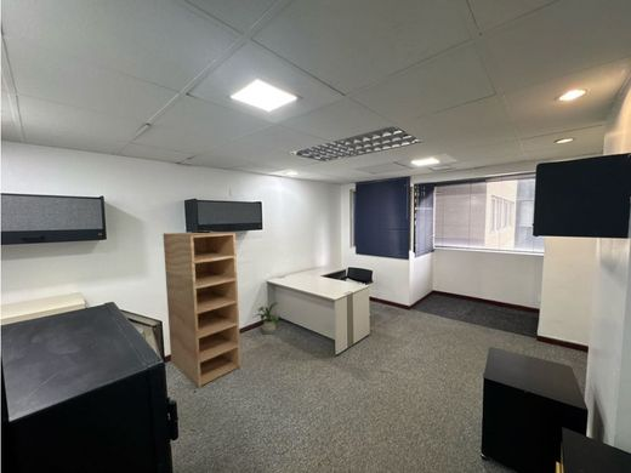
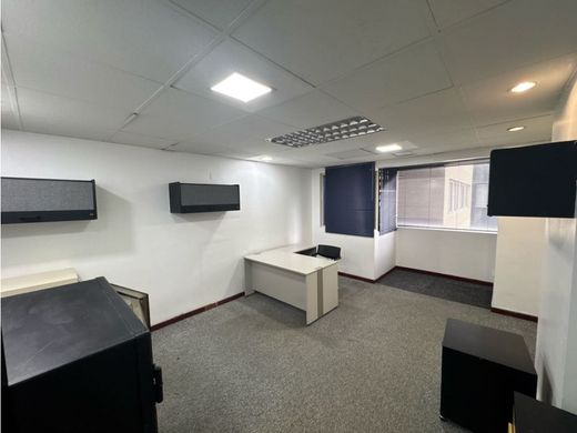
- bookshelf (201, 300)
- house plant (267, 315)
